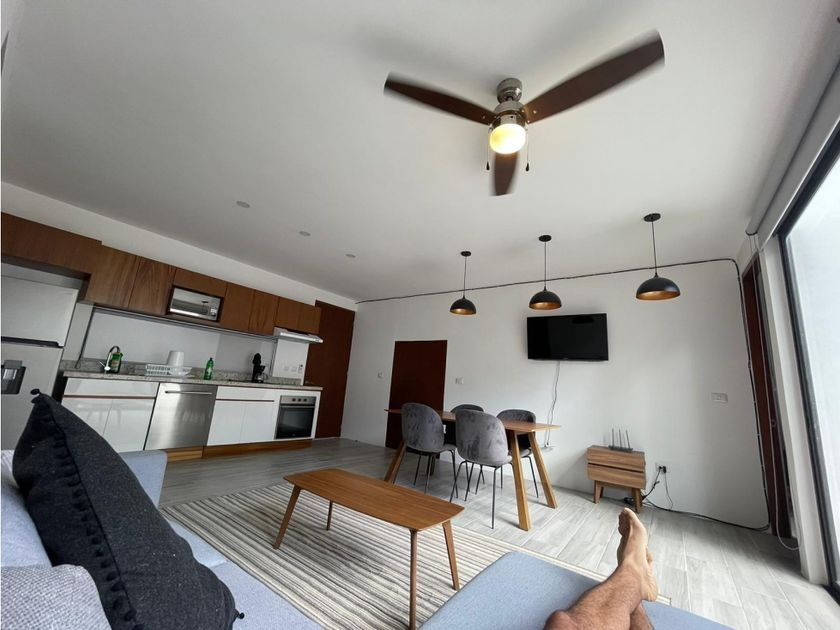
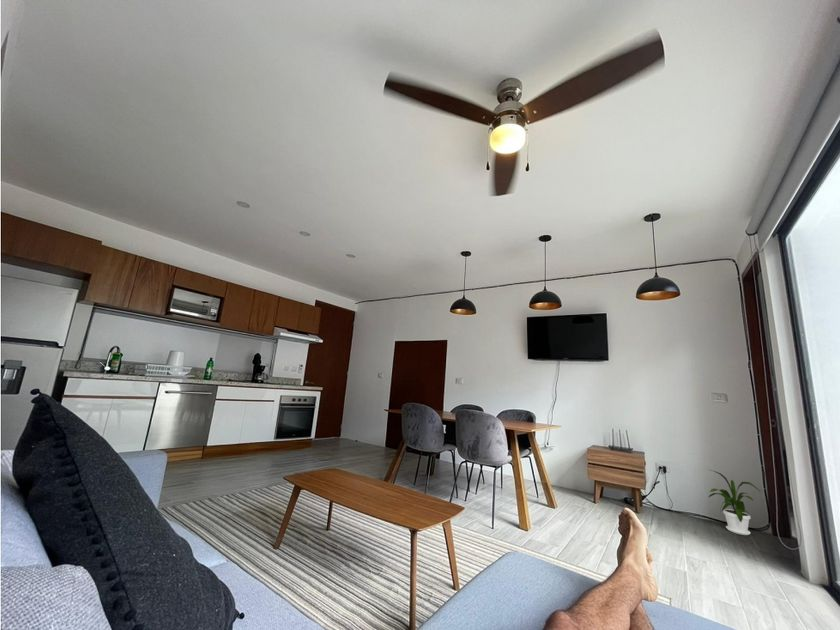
+ house plant (733, 502)
